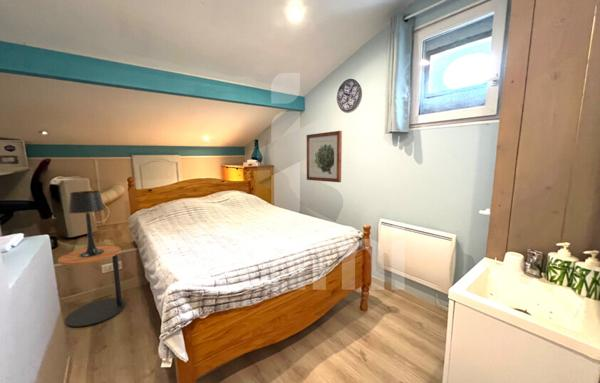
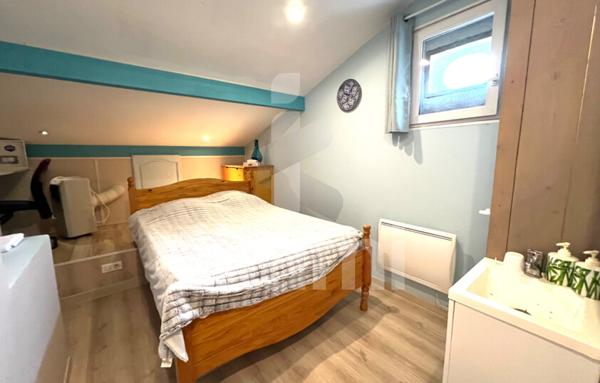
- table lamp (88, 222)
- side table (98, 300)
- wall art (322, 157)
